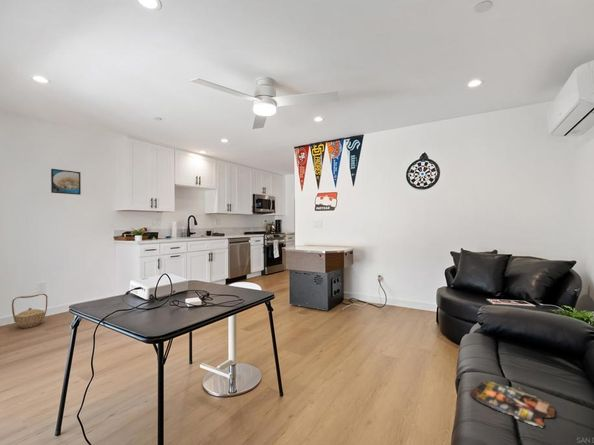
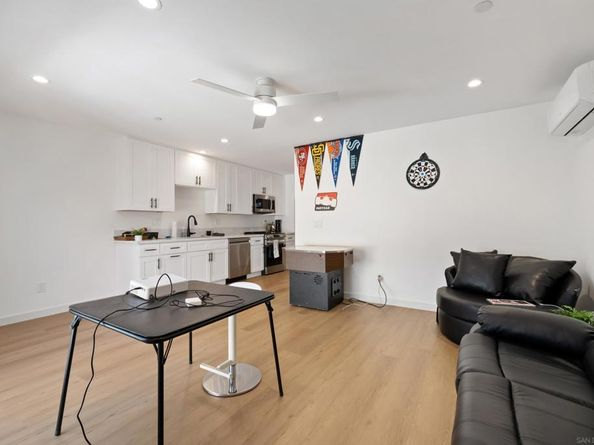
- magazine (511, 399)
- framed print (66, 182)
- basket (30, 310)
